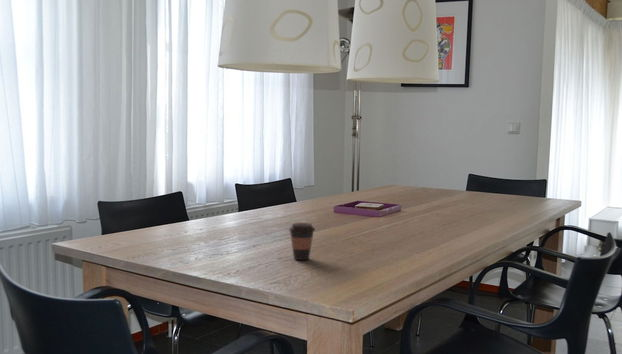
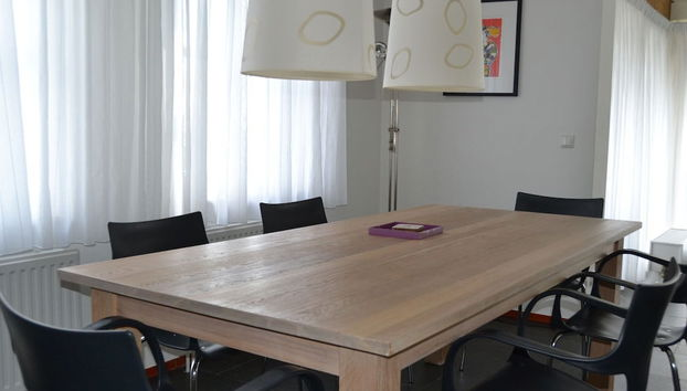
- coffee cup (301, 241)
